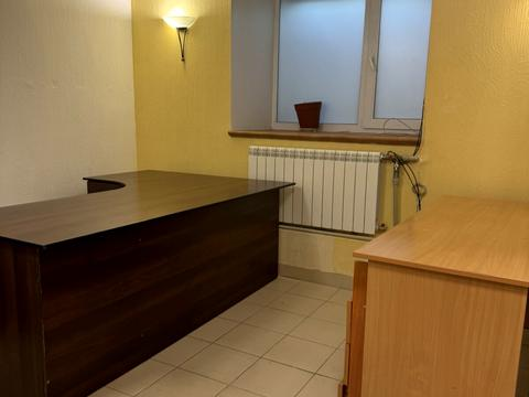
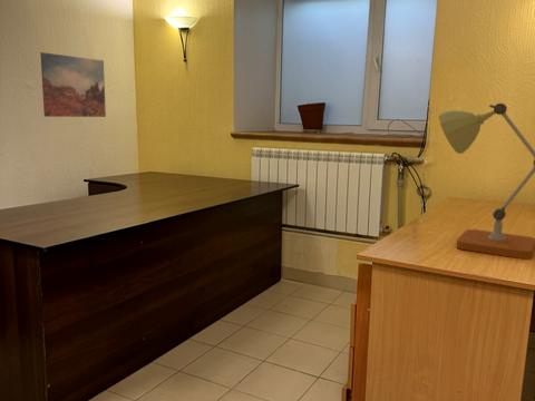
+ desk lamp (512, 194)
+ wall art (75, 87)
